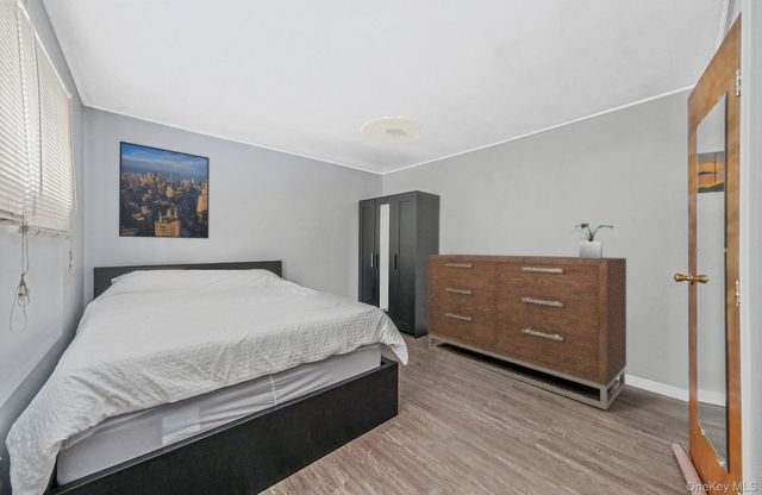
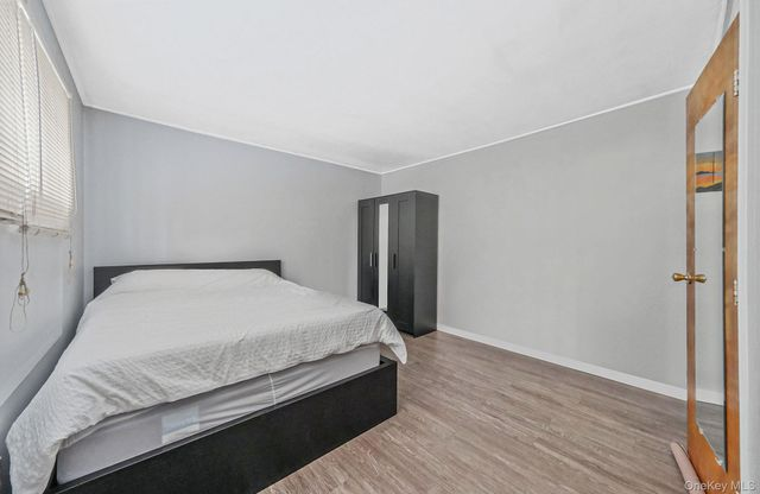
- ceiling light (392, 127)
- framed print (167, 193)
- potted plant (592, 239)
- dresser (511, 311)
